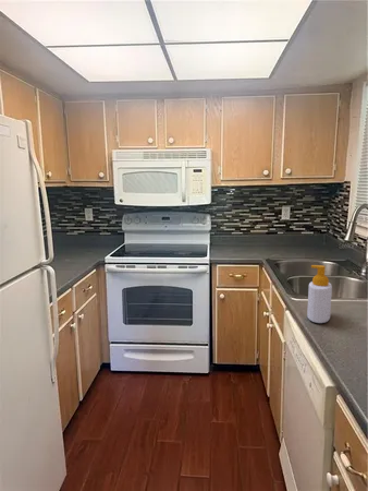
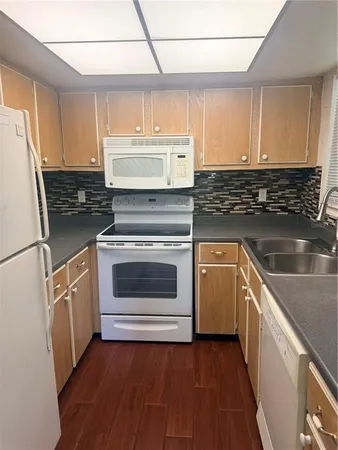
- soap bottle (319, 291)
